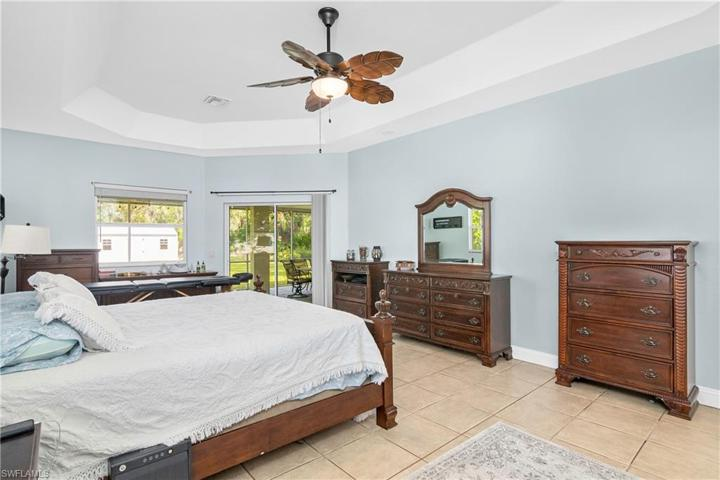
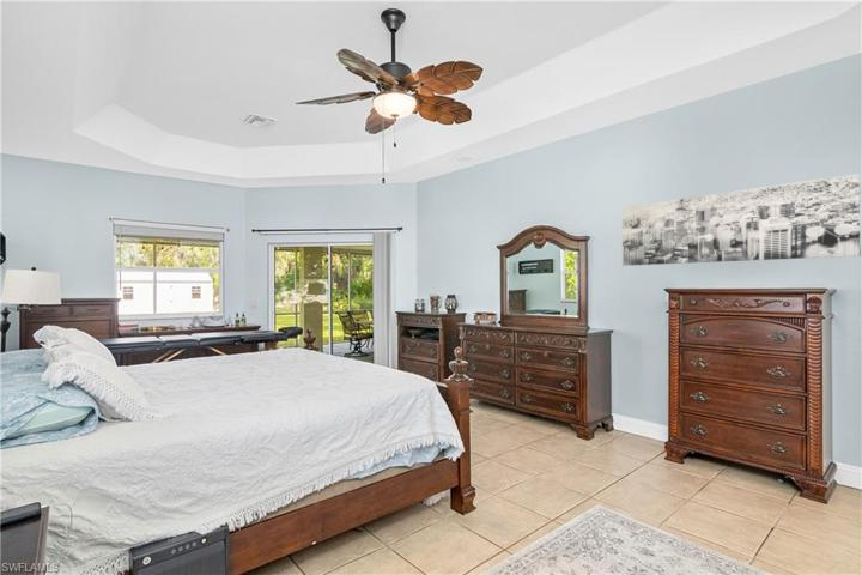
+ wall art (721, 228)
